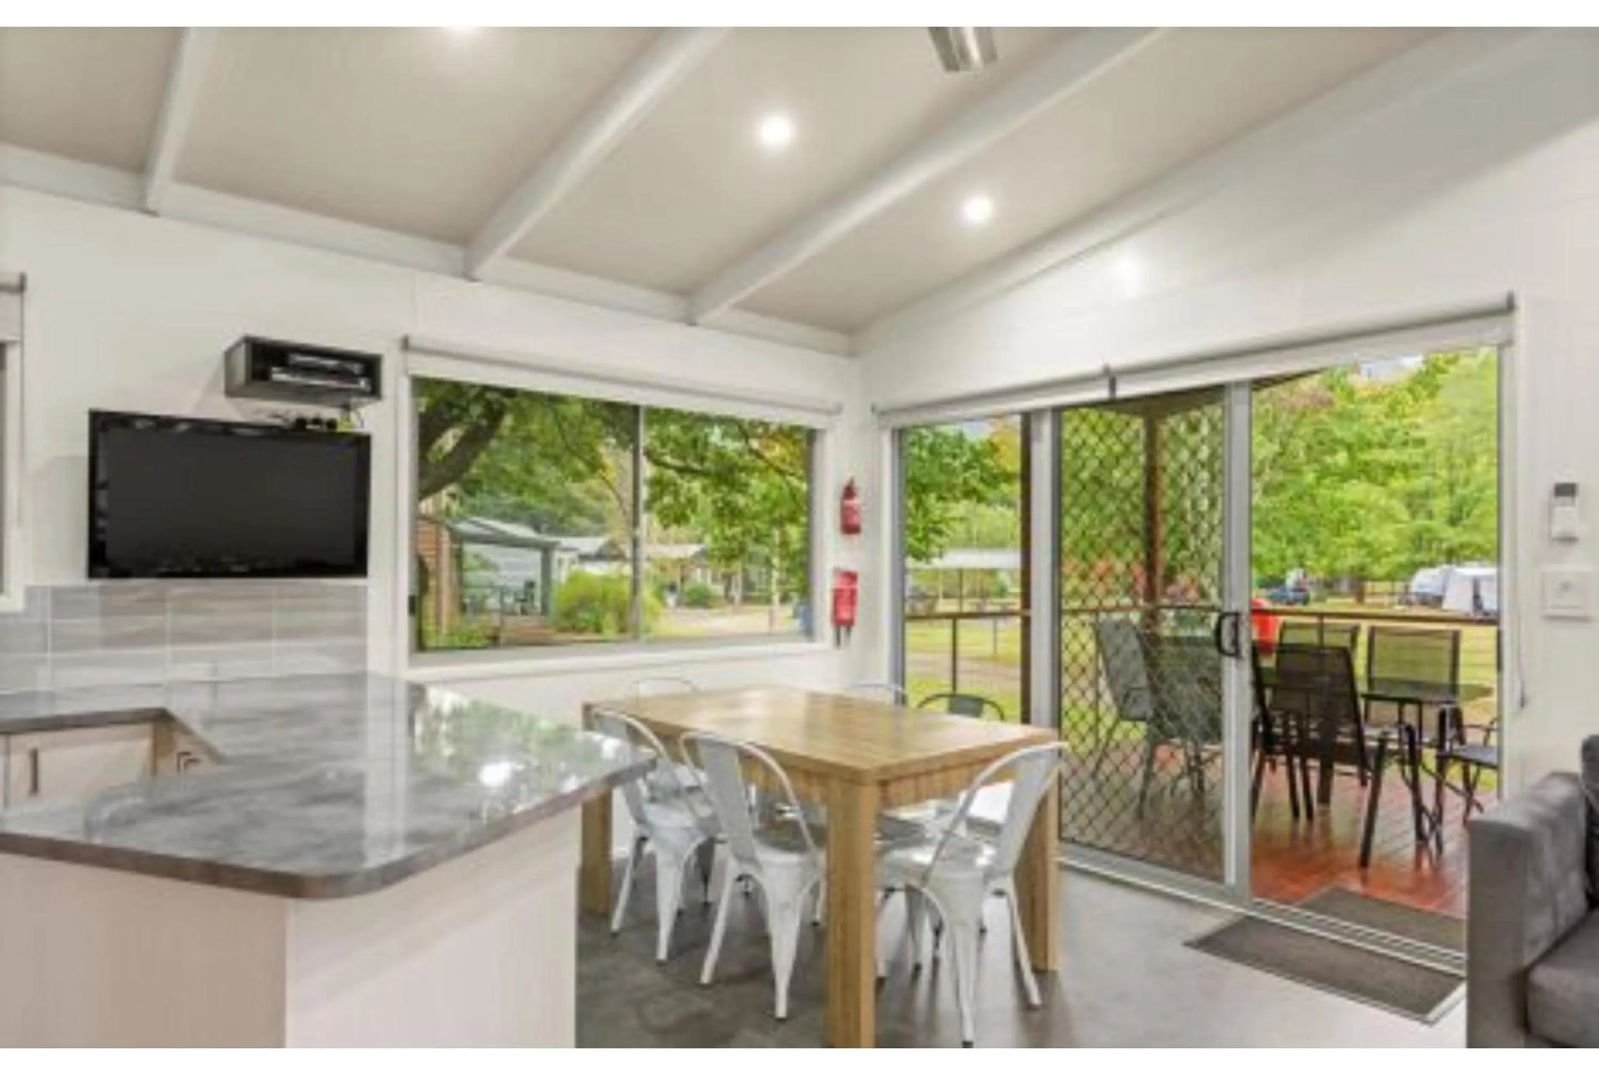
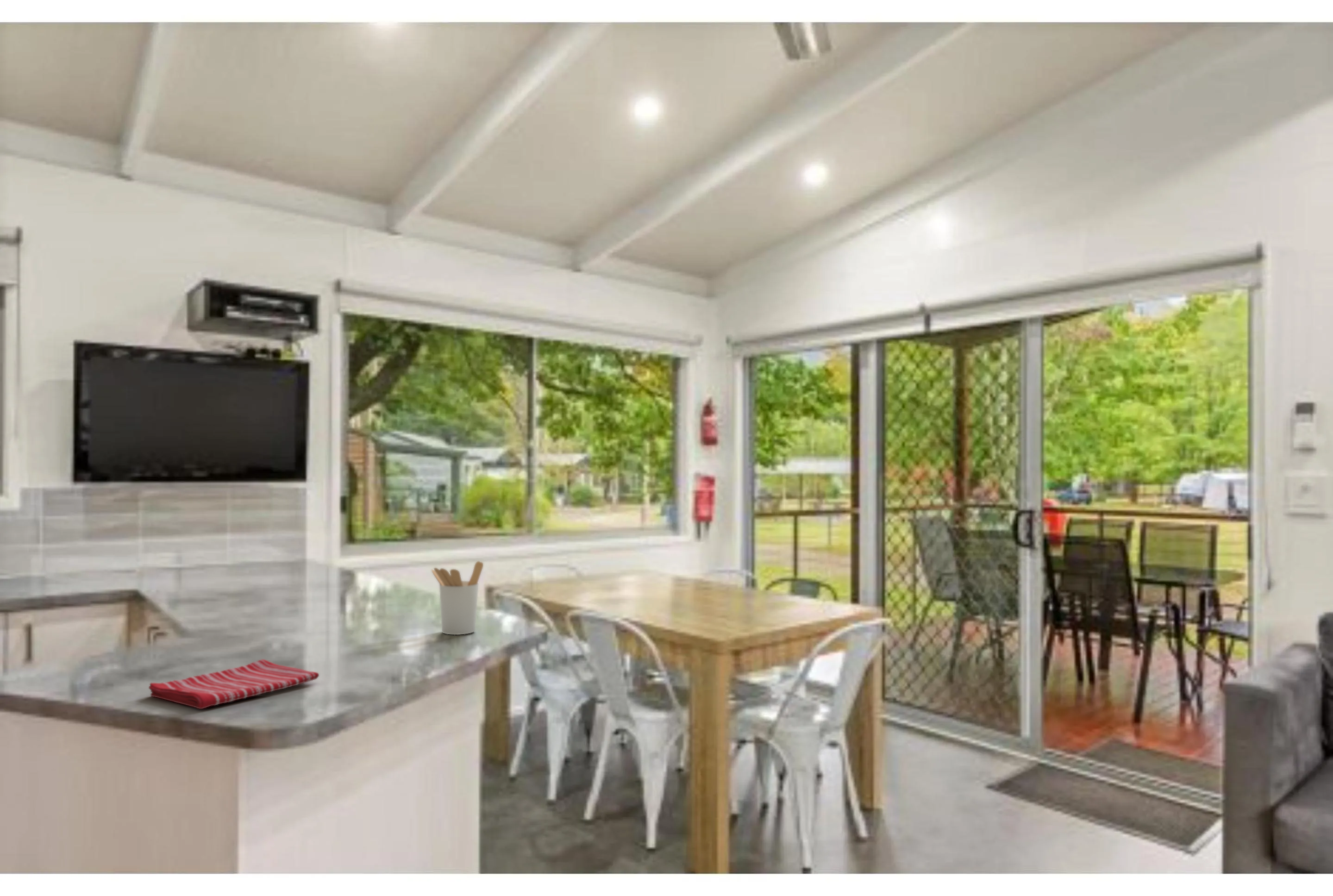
+ utensil holder (455, 597)
+ dish towel (235, 682)
